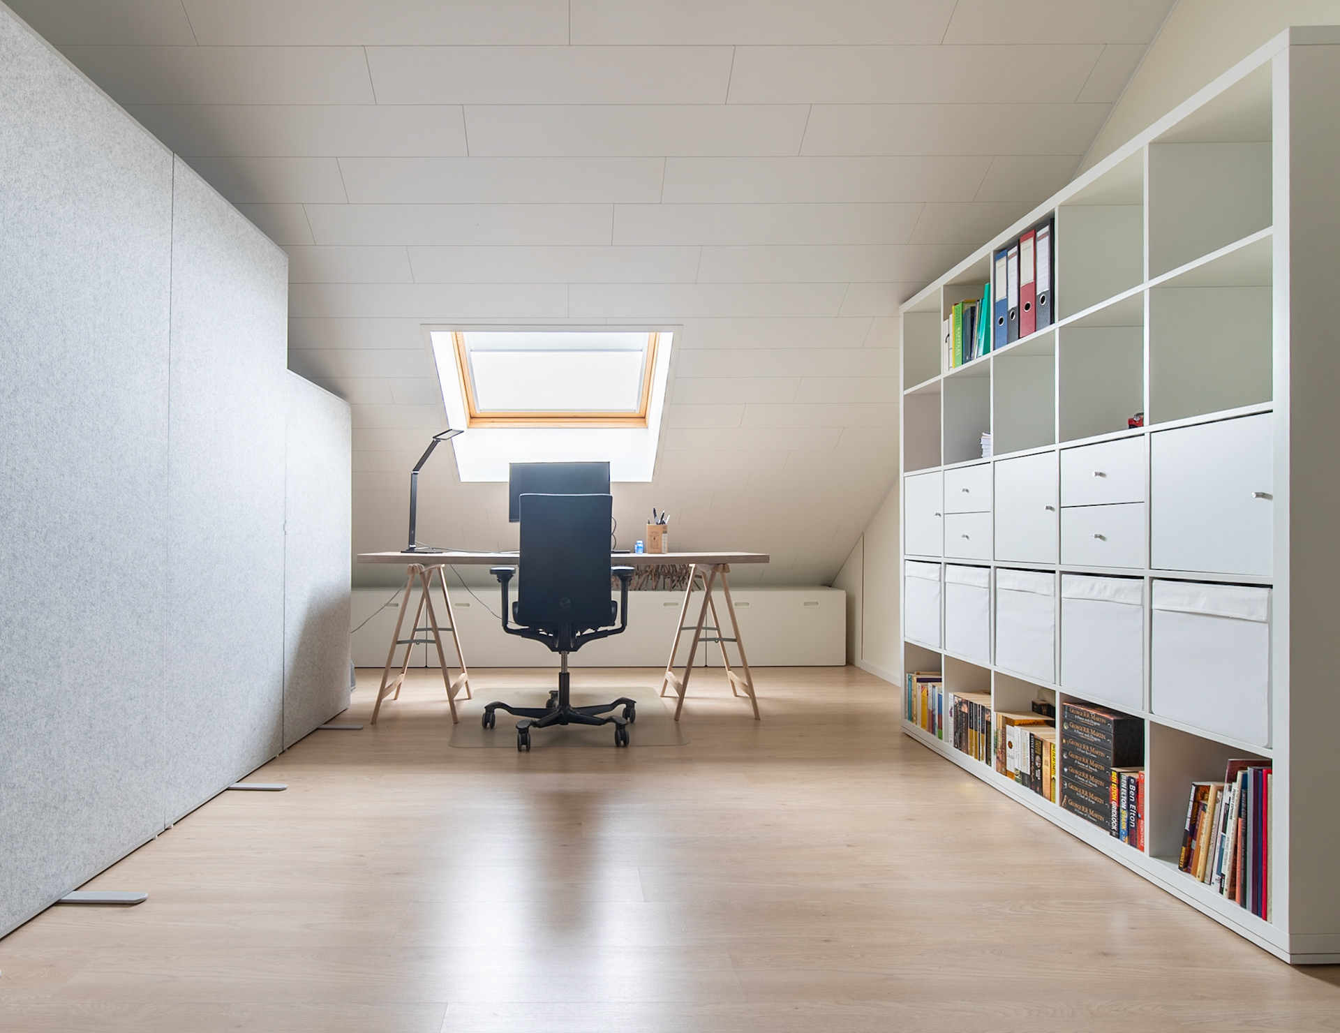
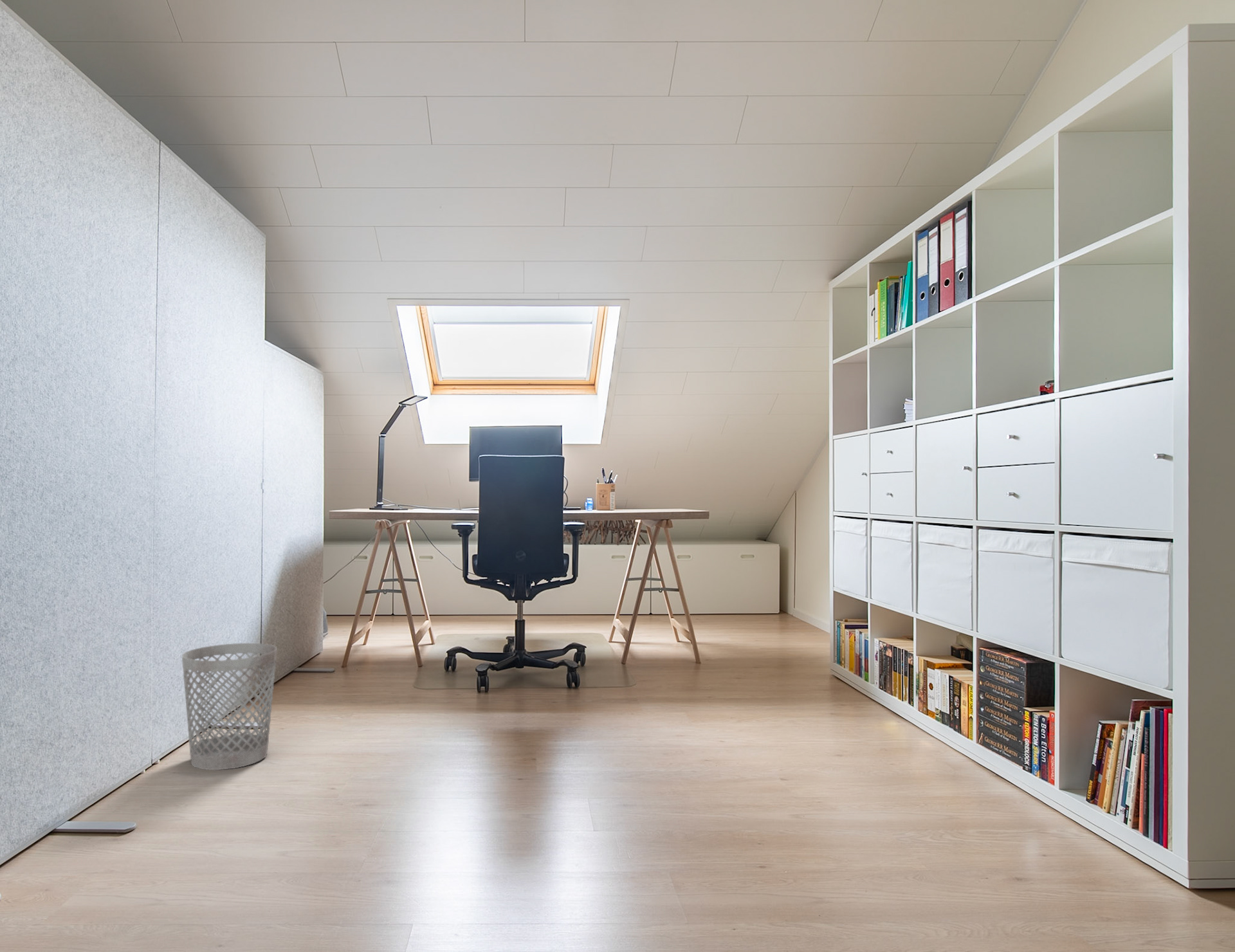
+ wastebasket (230, 705)
